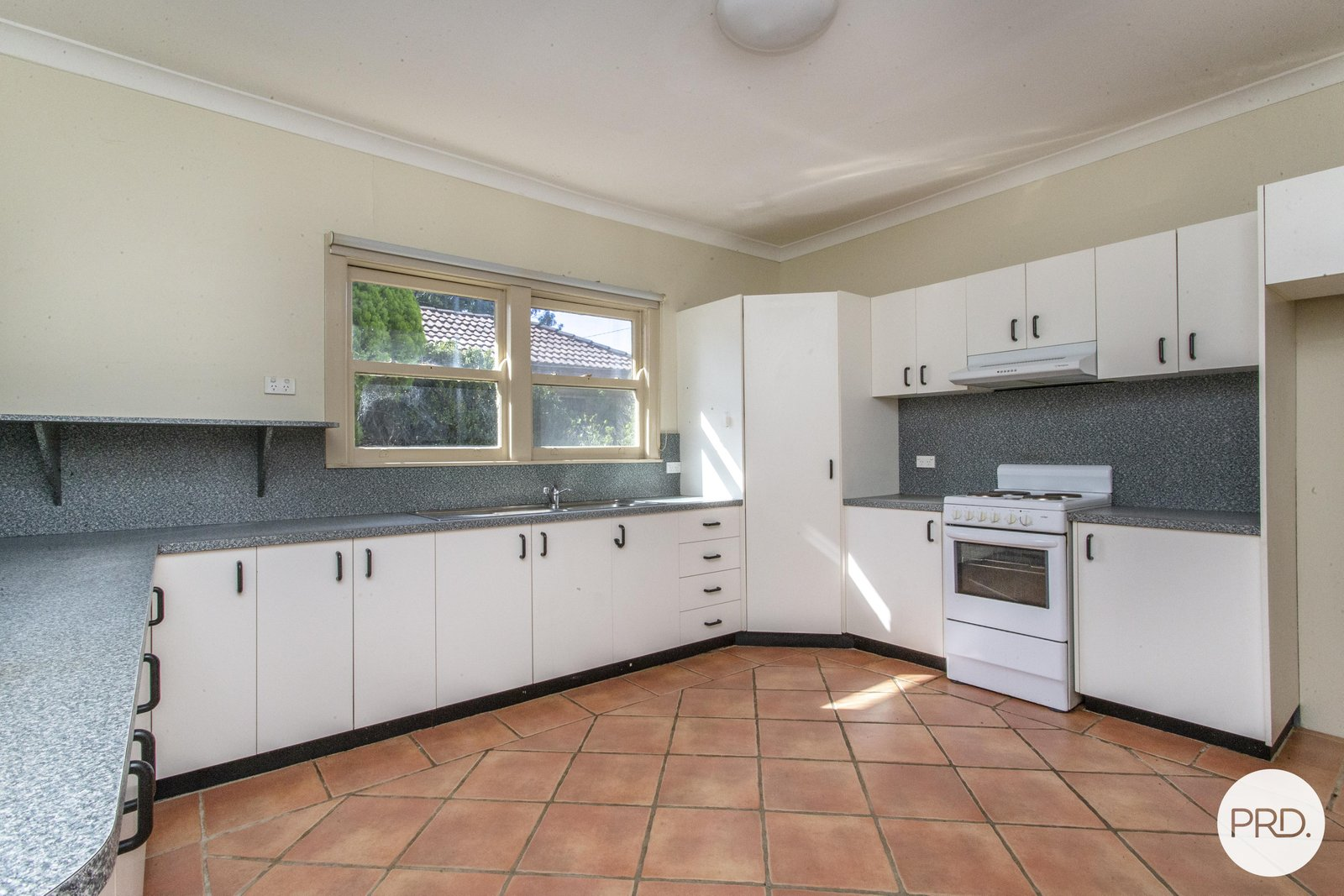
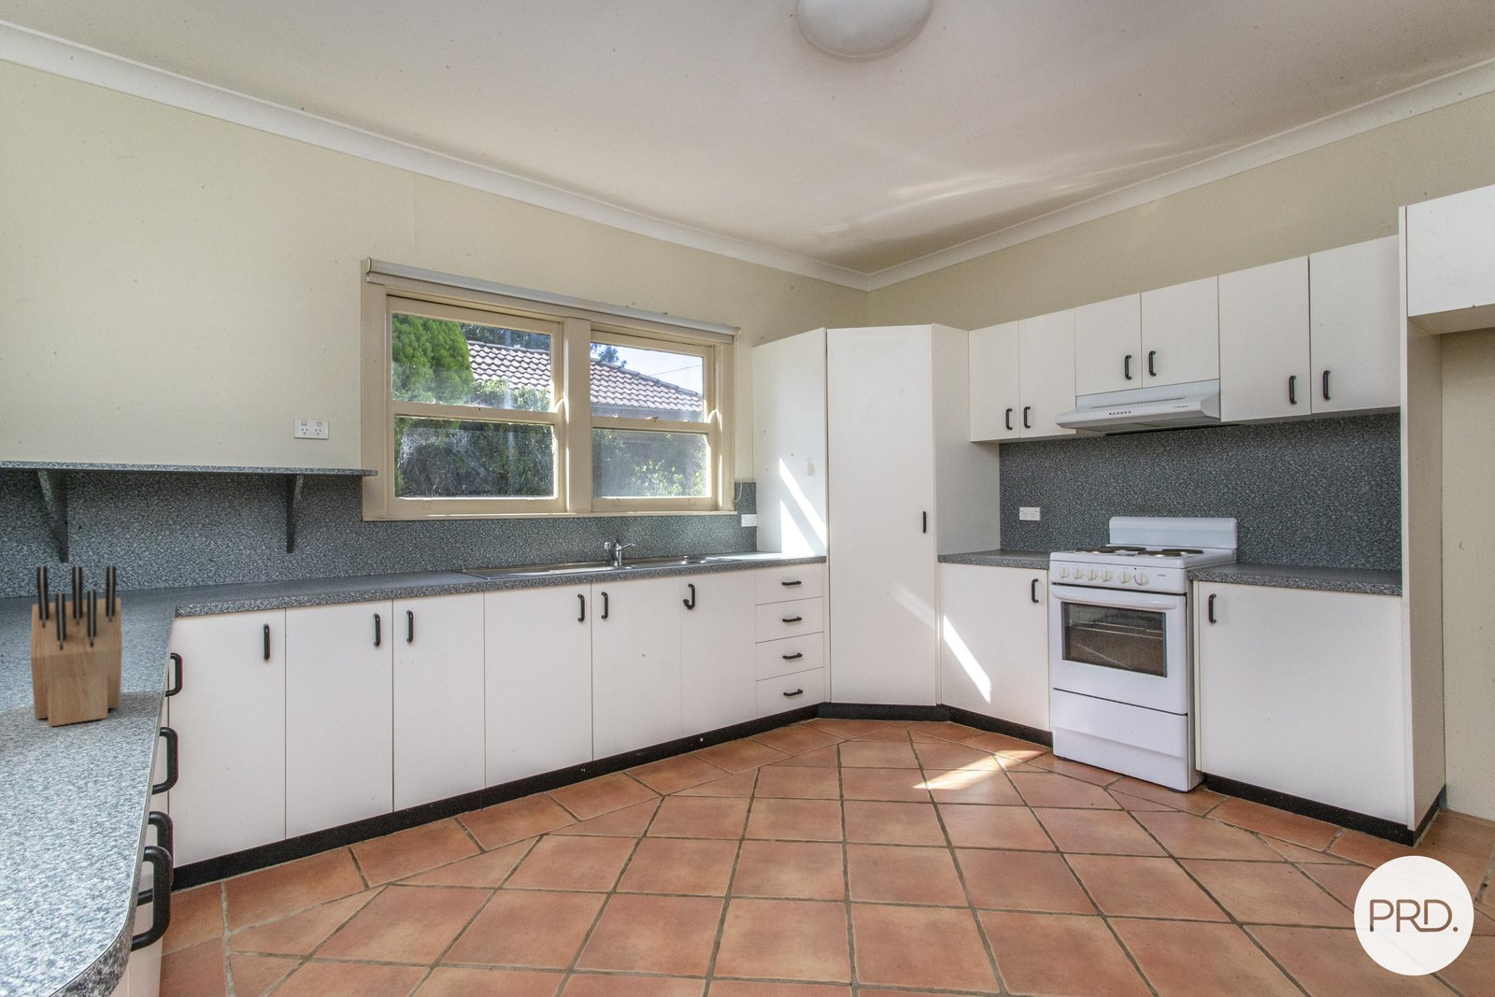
+ knife block (78, 636)
